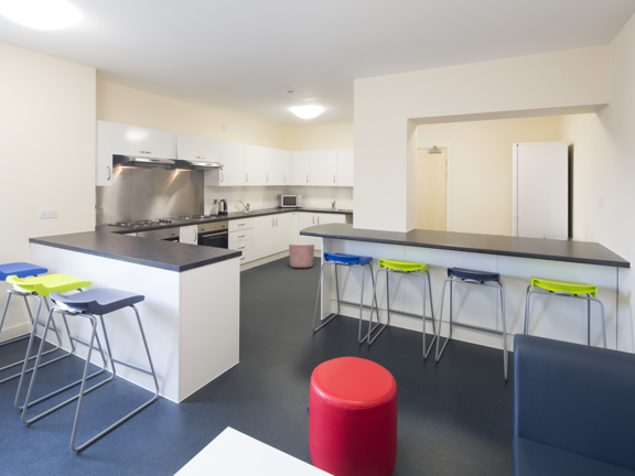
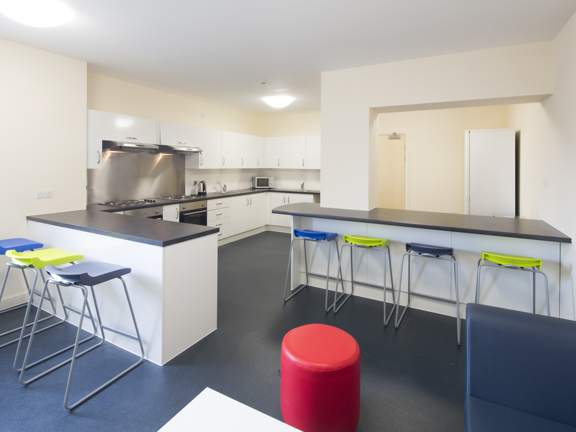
- planter (301, 256)
